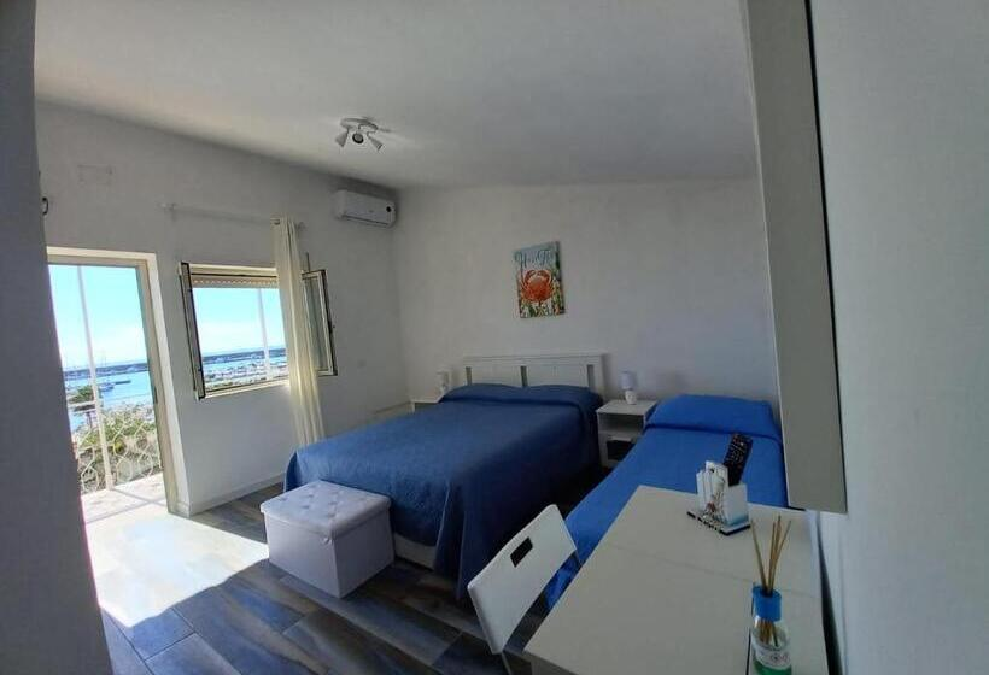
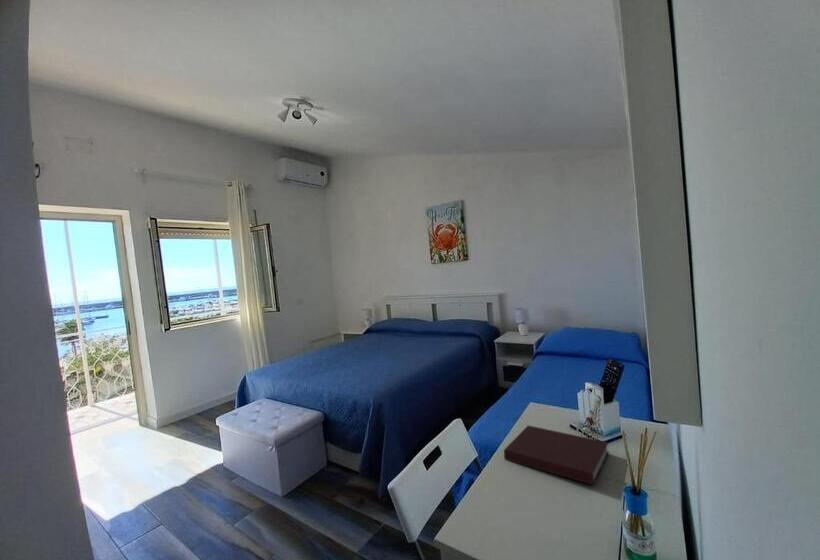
+ notebook (555, 451)
